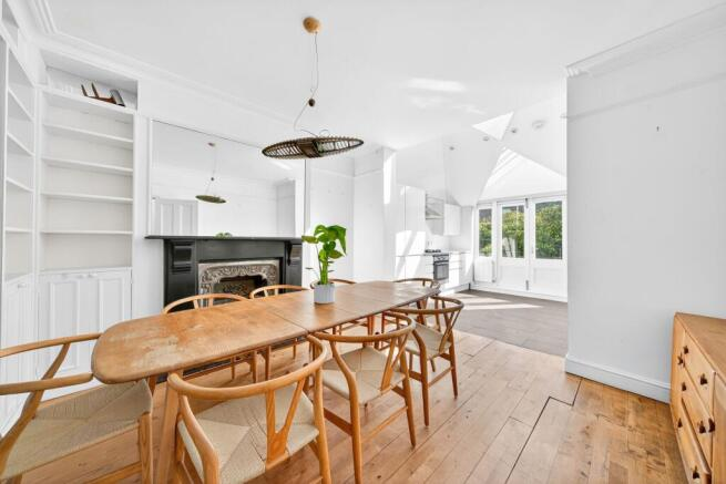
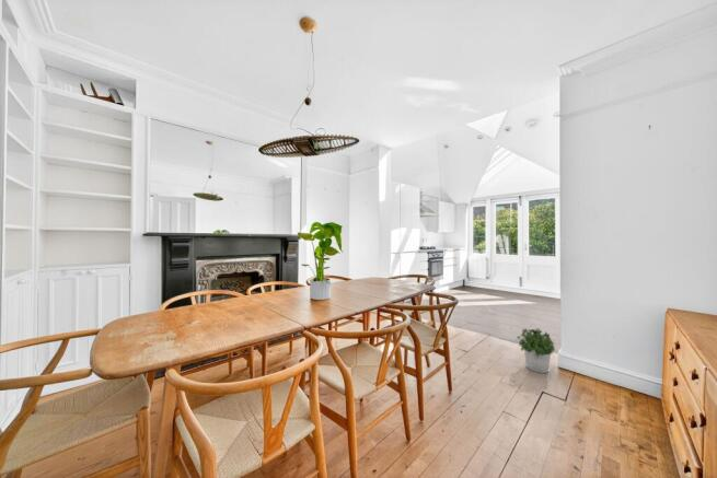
+ potted plant (534, 348)
